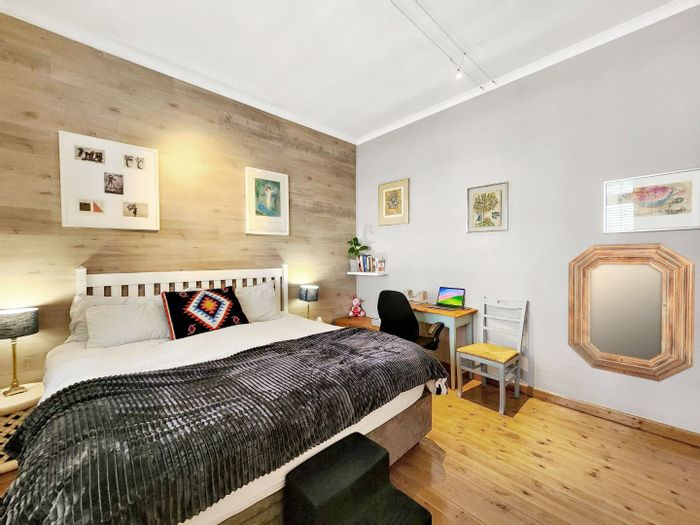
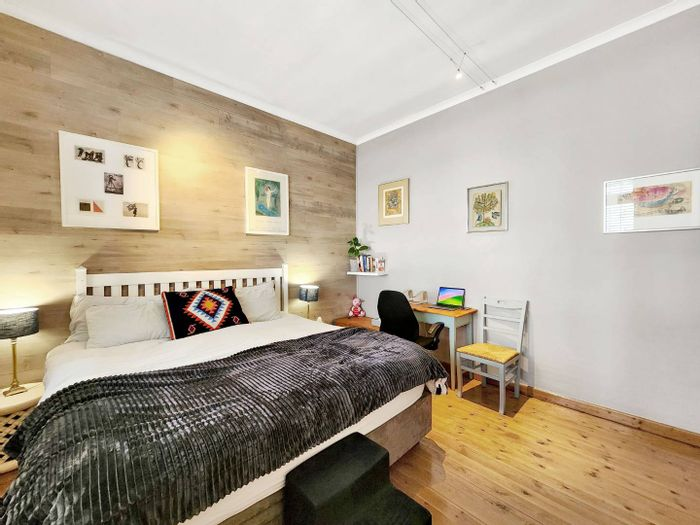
- home mirror (624, 309)
